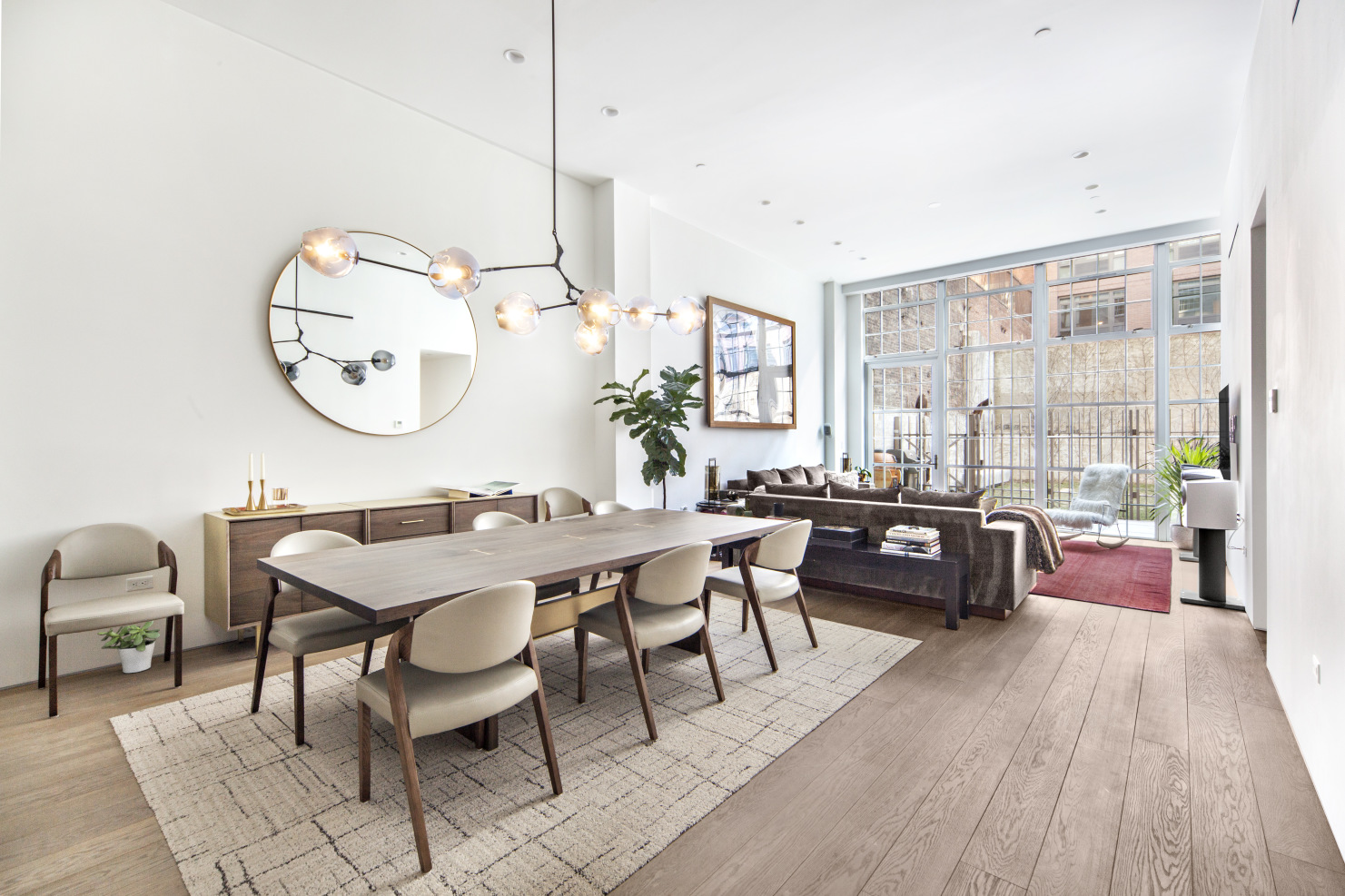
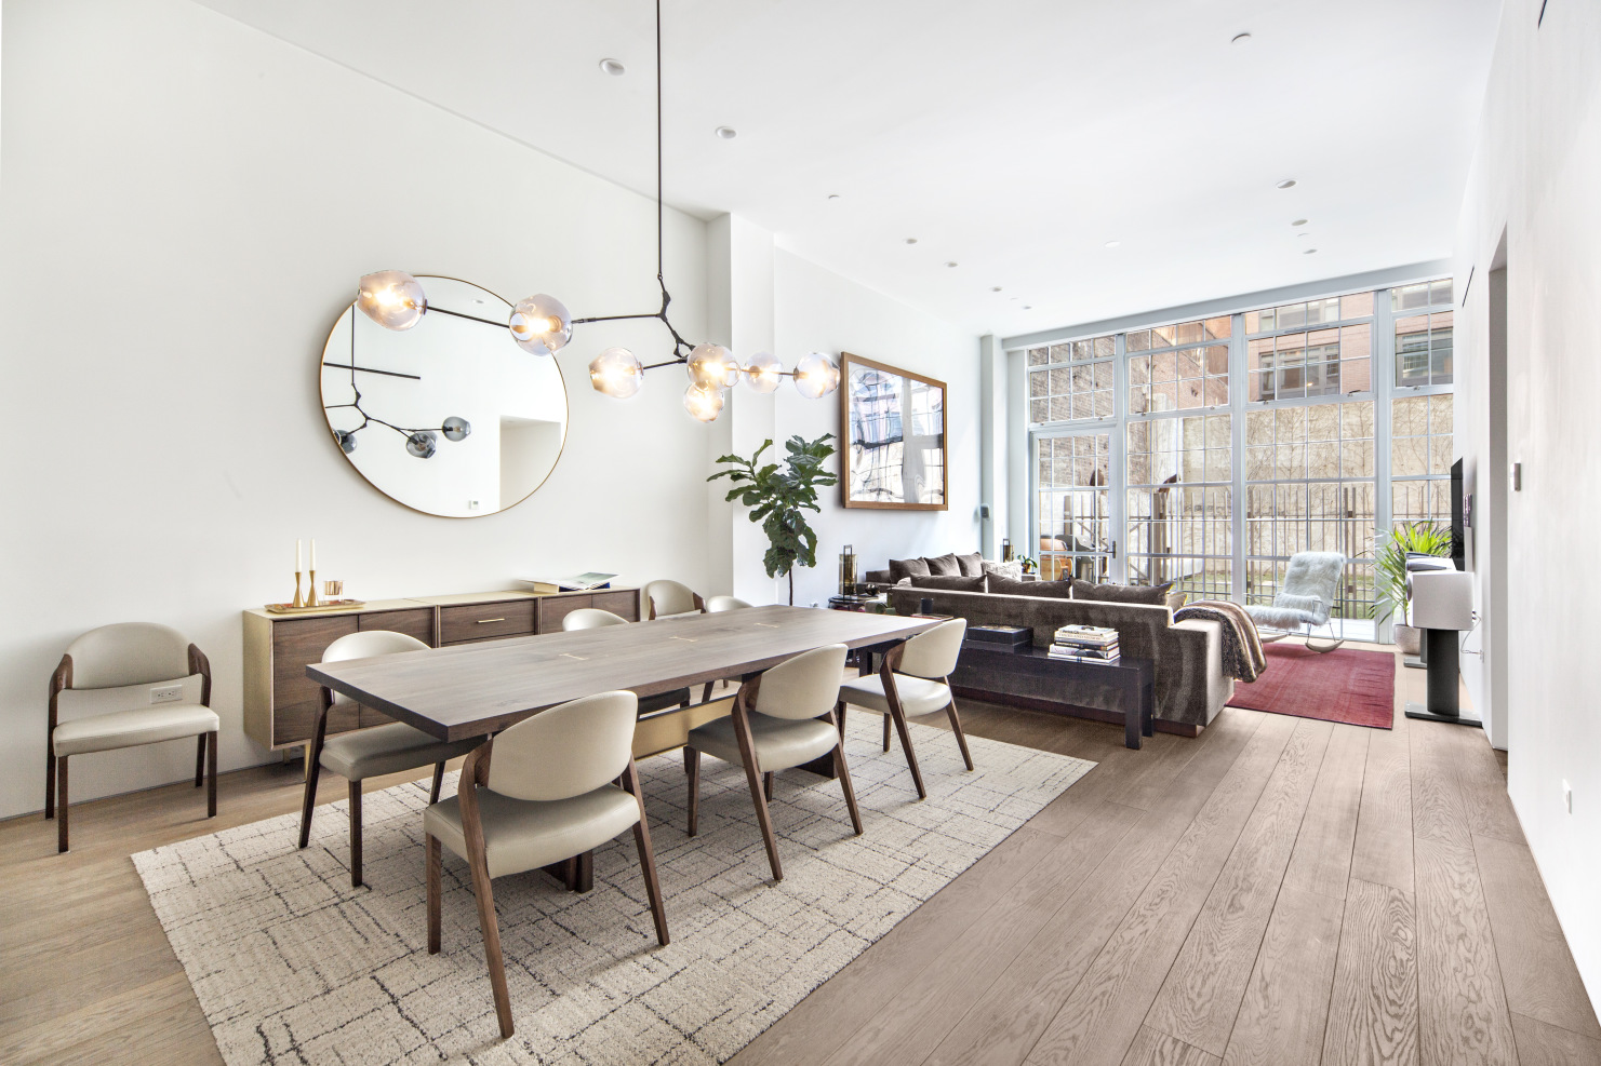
- potted plant (130, 646)
